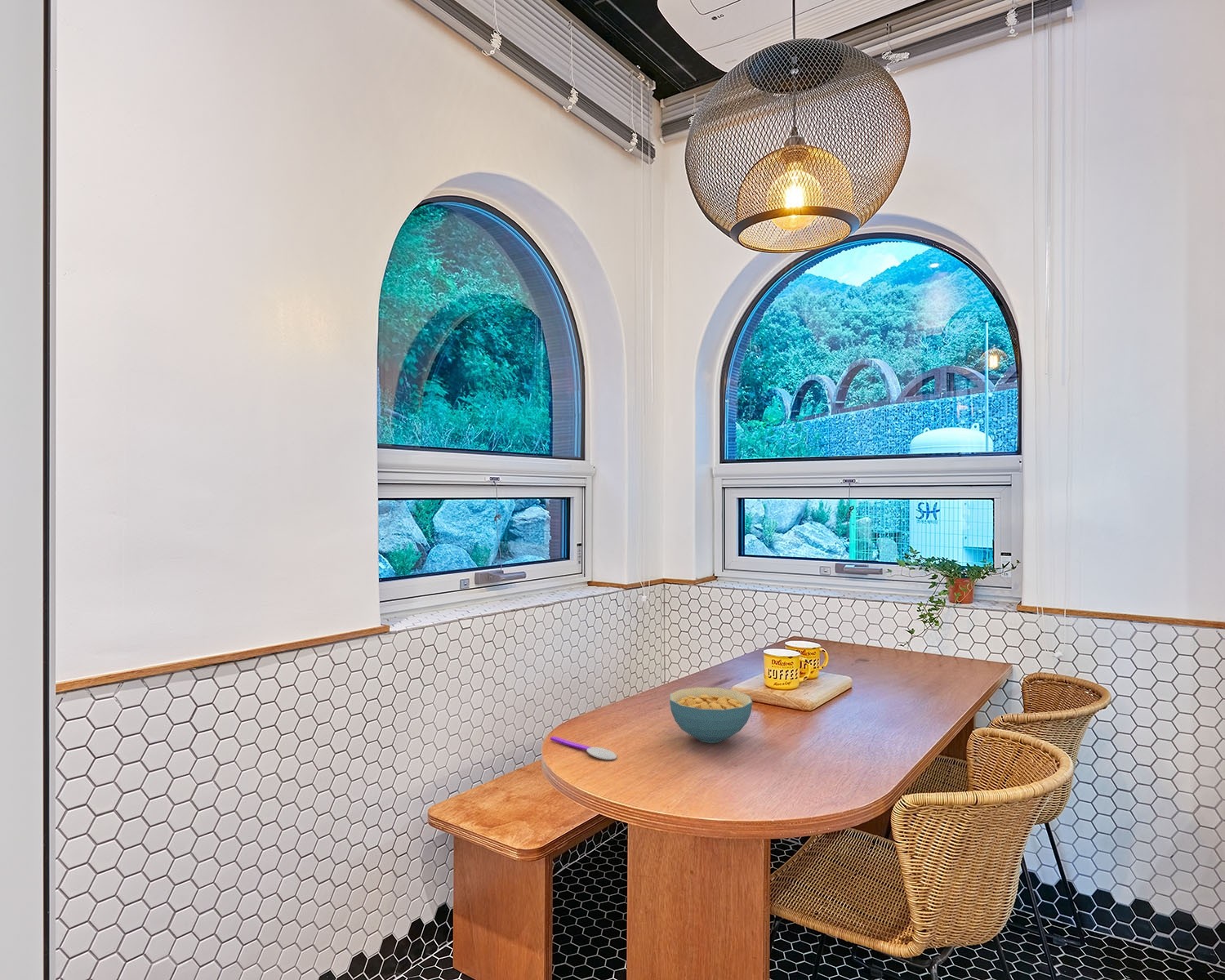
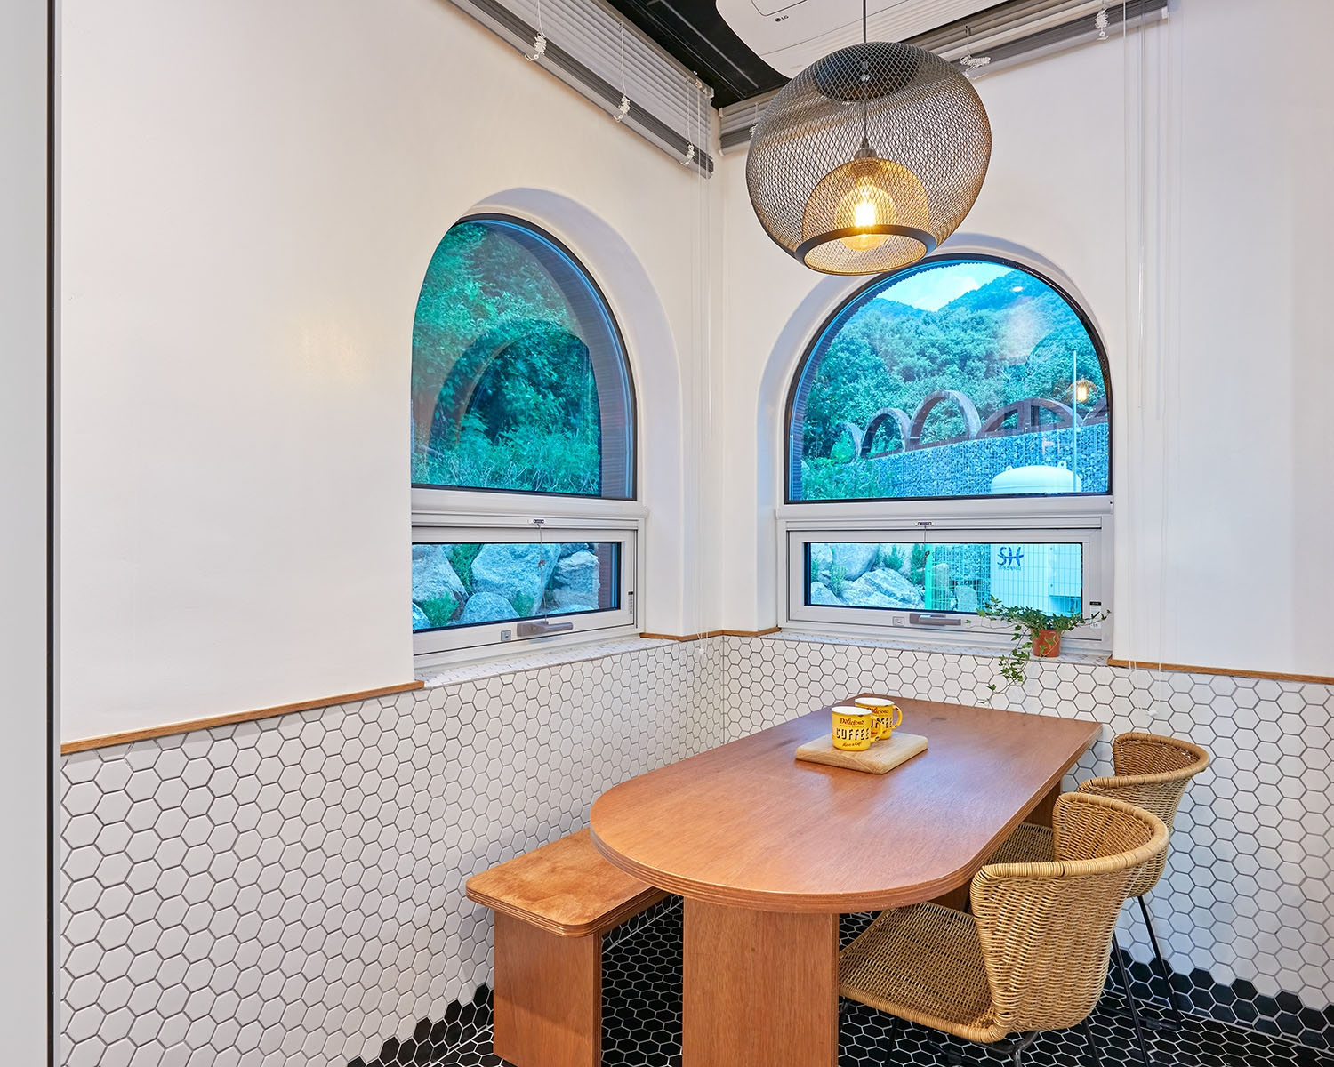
- cereal bowl (710, 718)
- spoon (581, 746)
